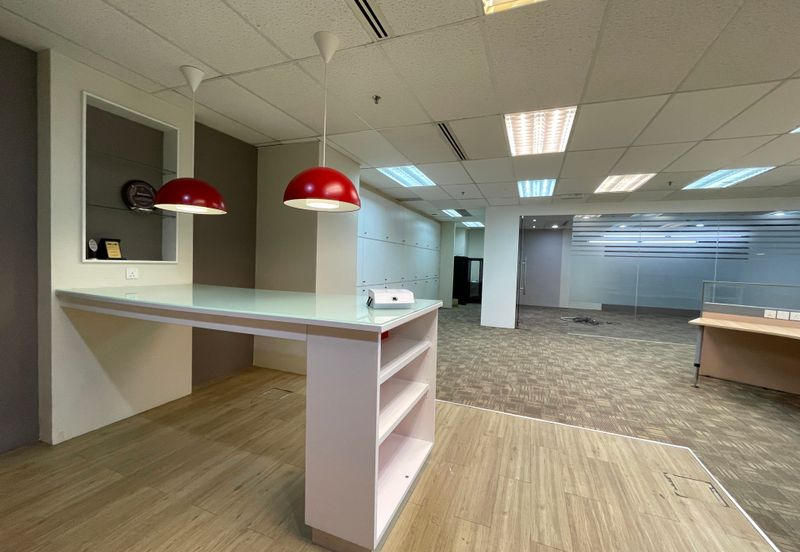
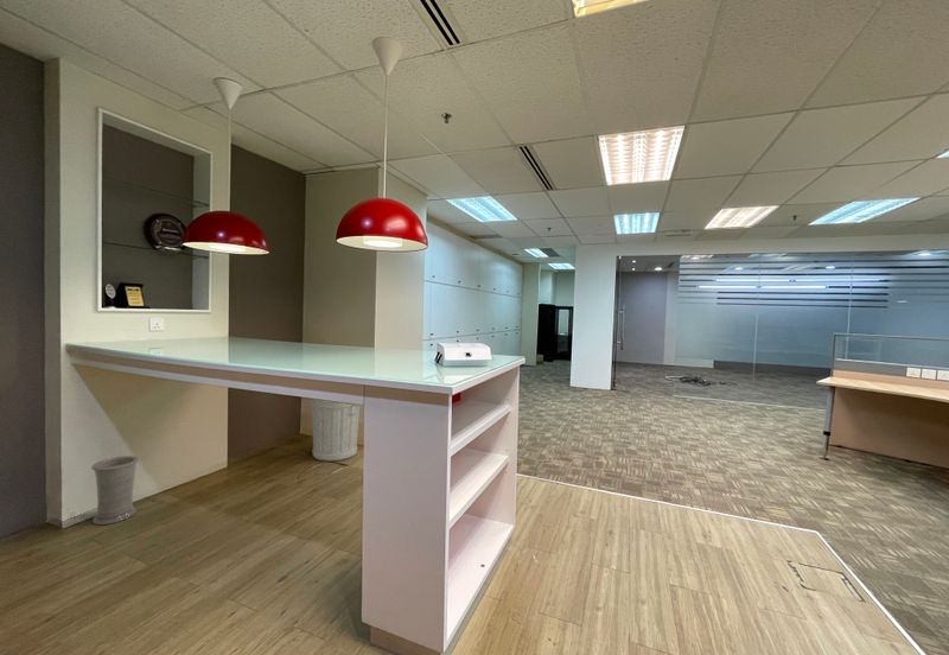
+ vase (115, 489)
+ trash can (336, 419)
